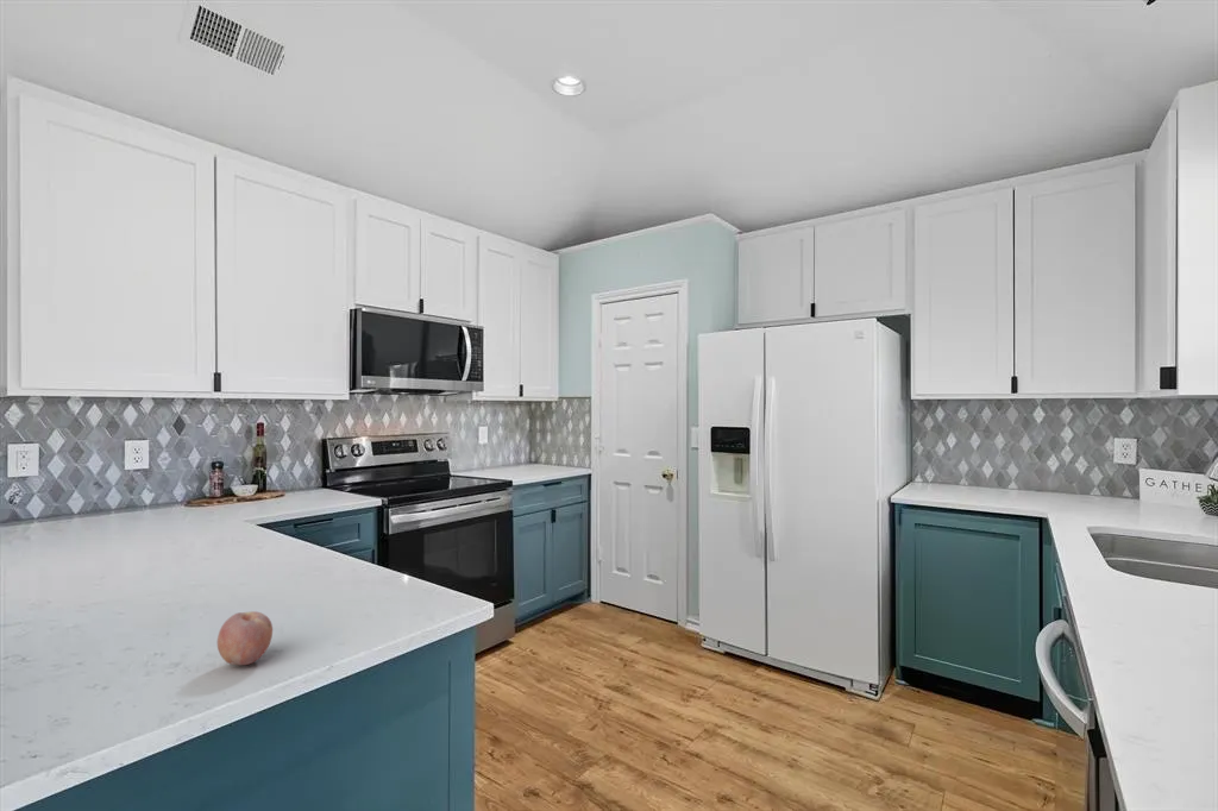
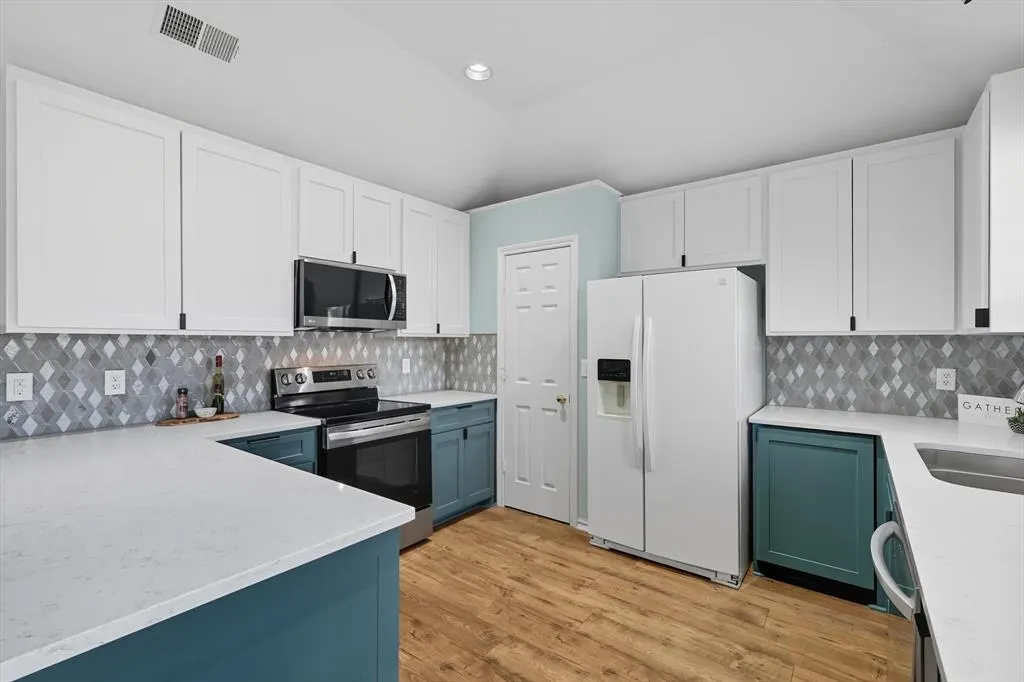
- fruit (245, 637)
